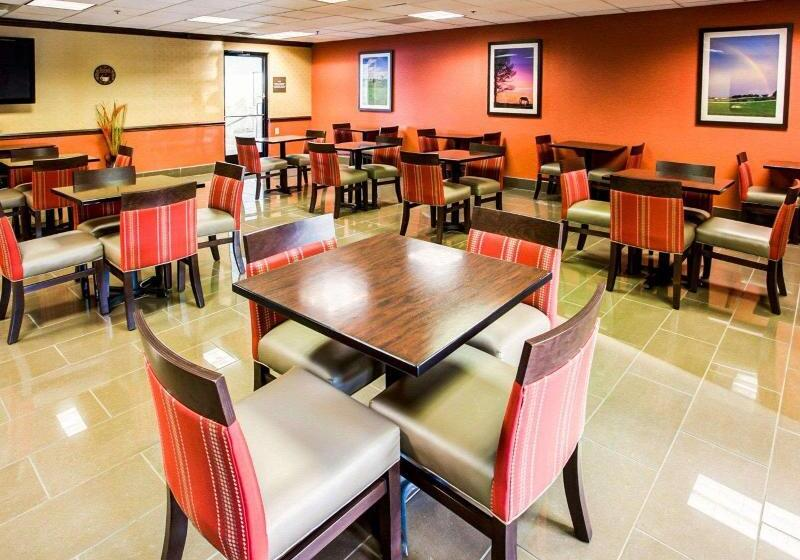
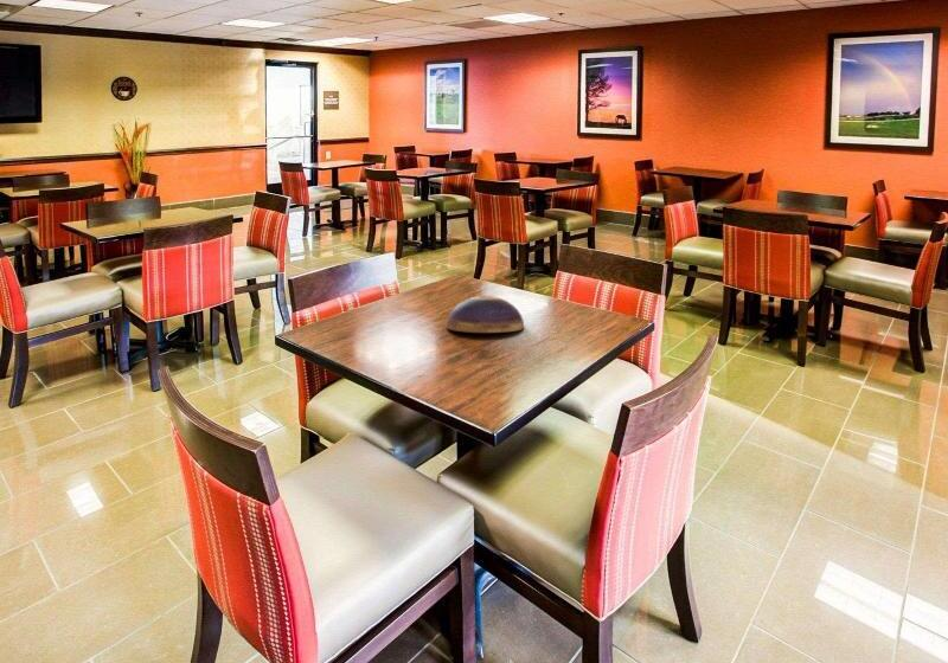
+ decorative bowl (485, 311)
